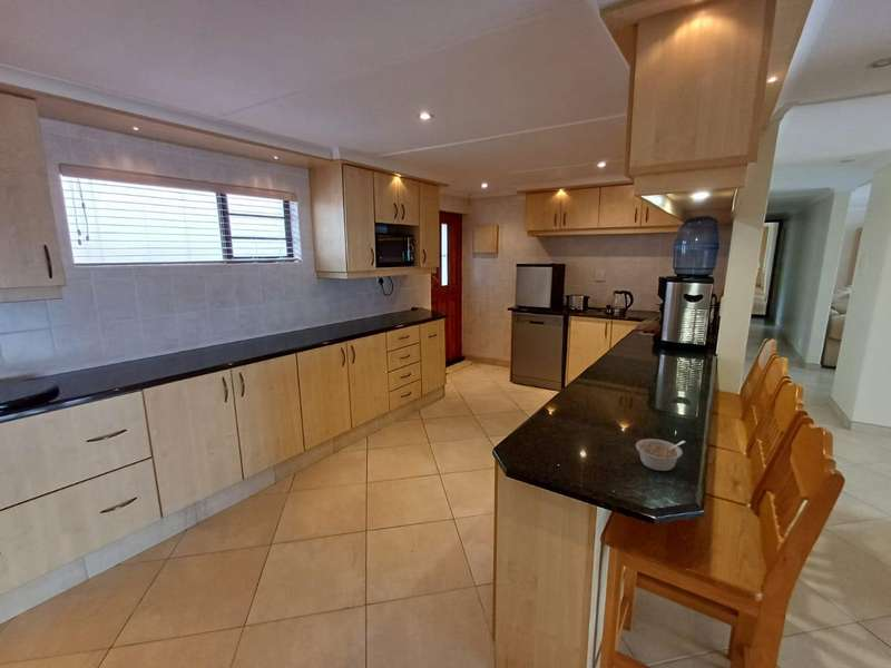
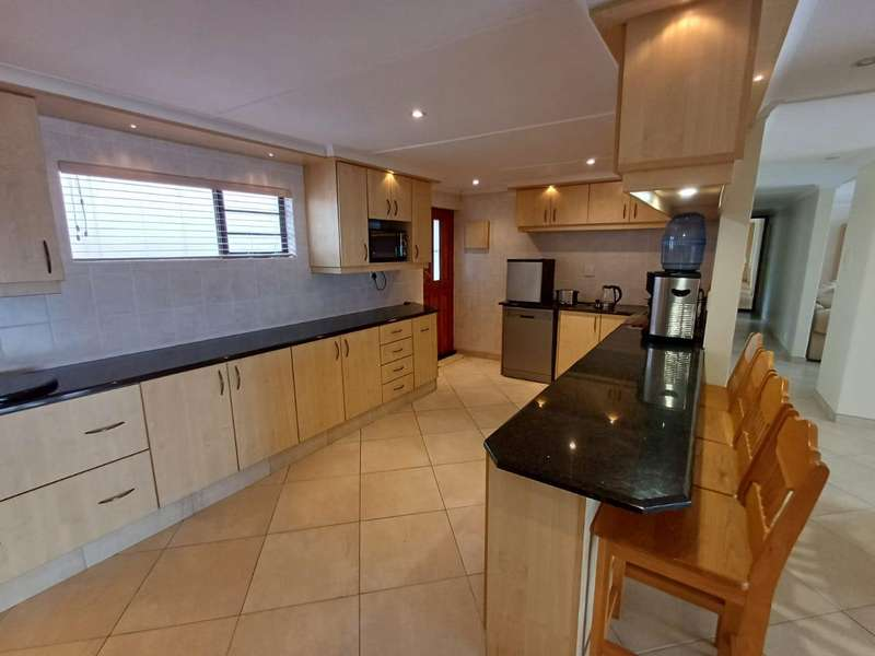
- legume (658, 453)
